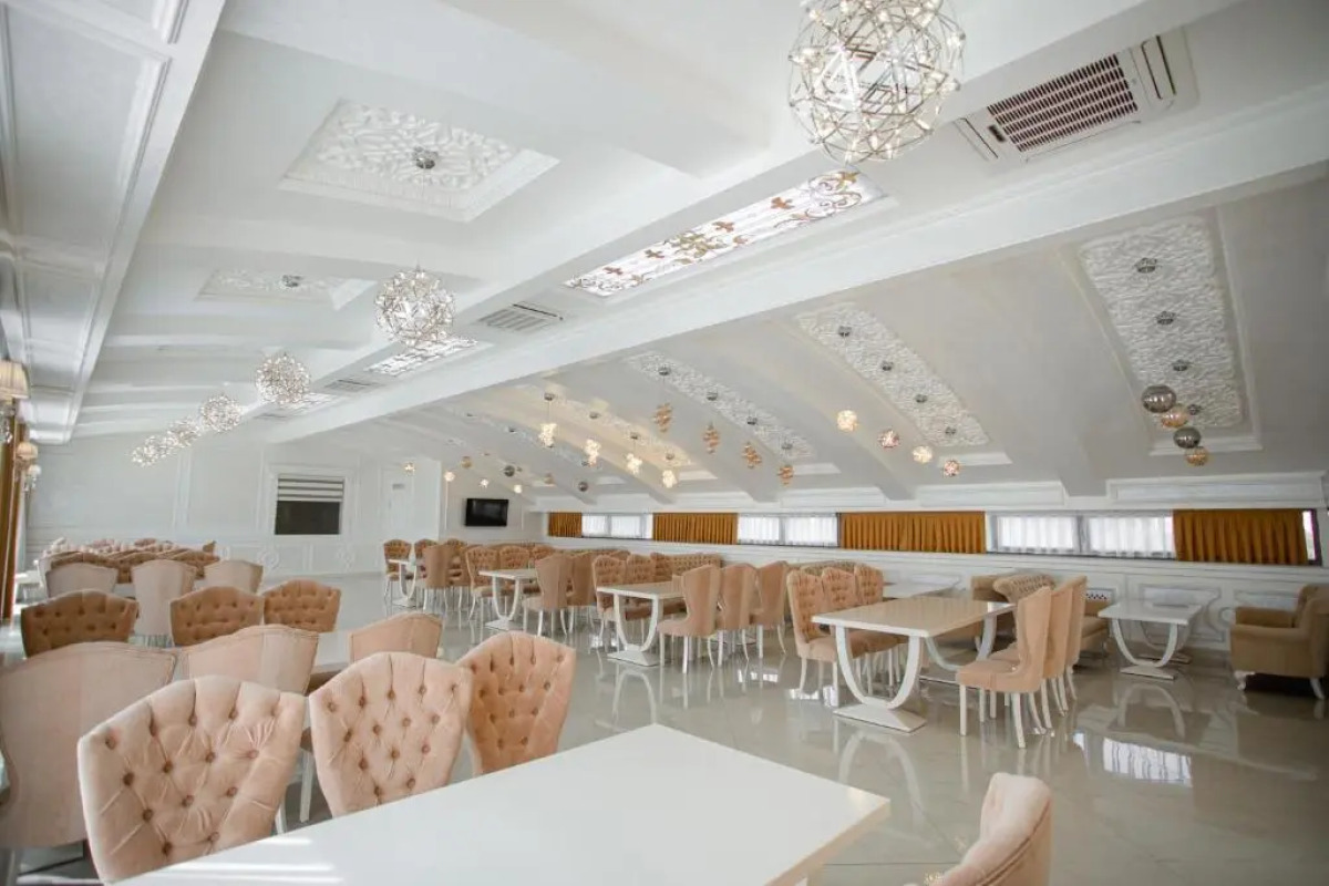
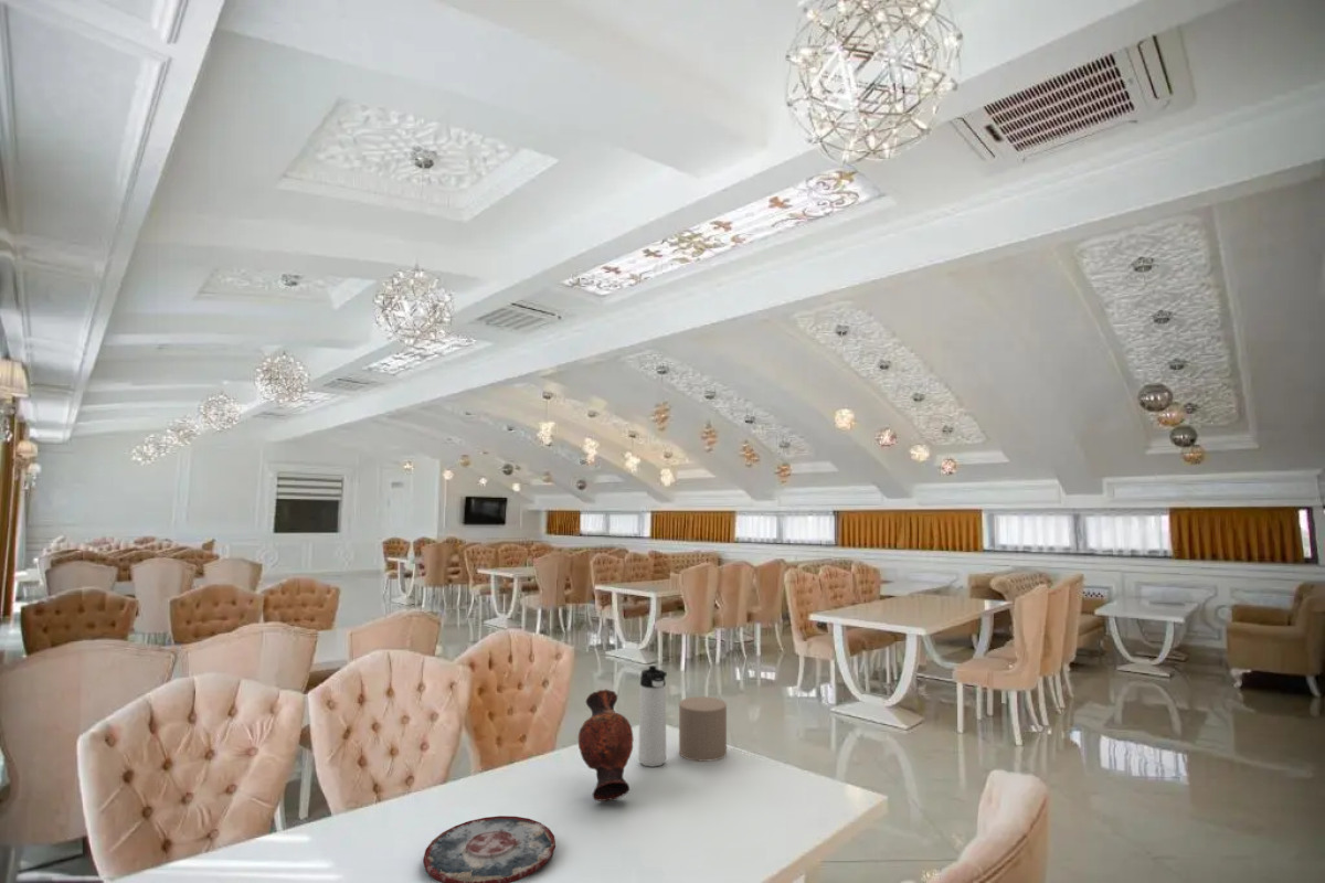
+ plate (490, 849)
+ vase (606, 743)
+ thermos bottle (654, 715)
+ candle (702, 727)
